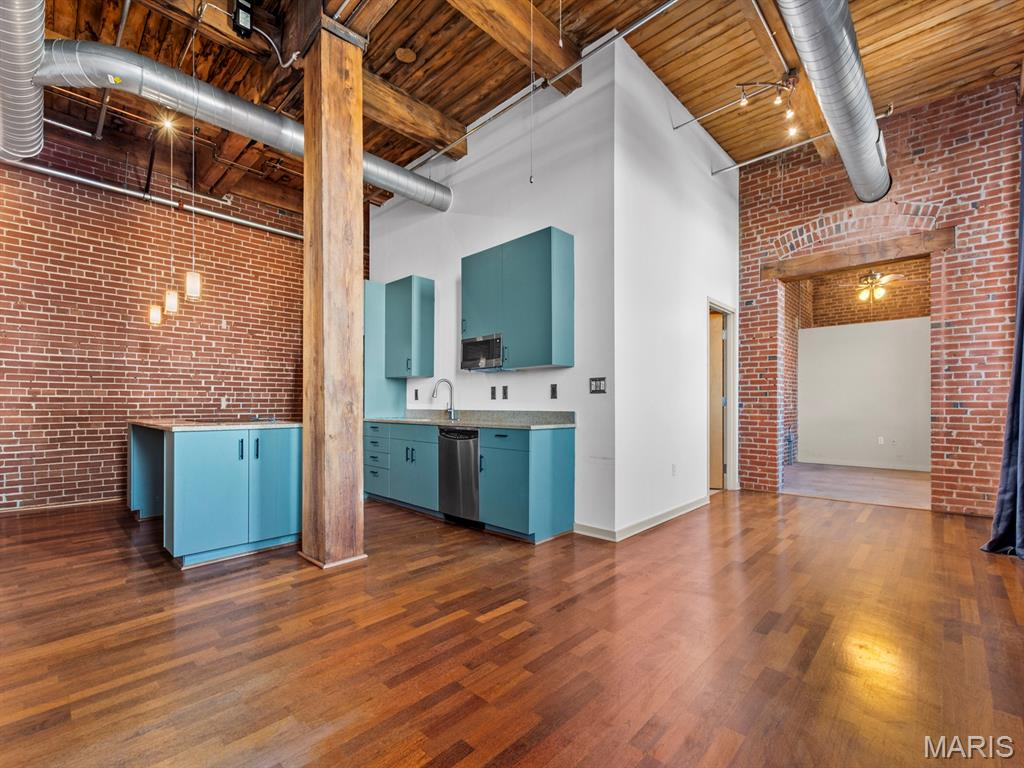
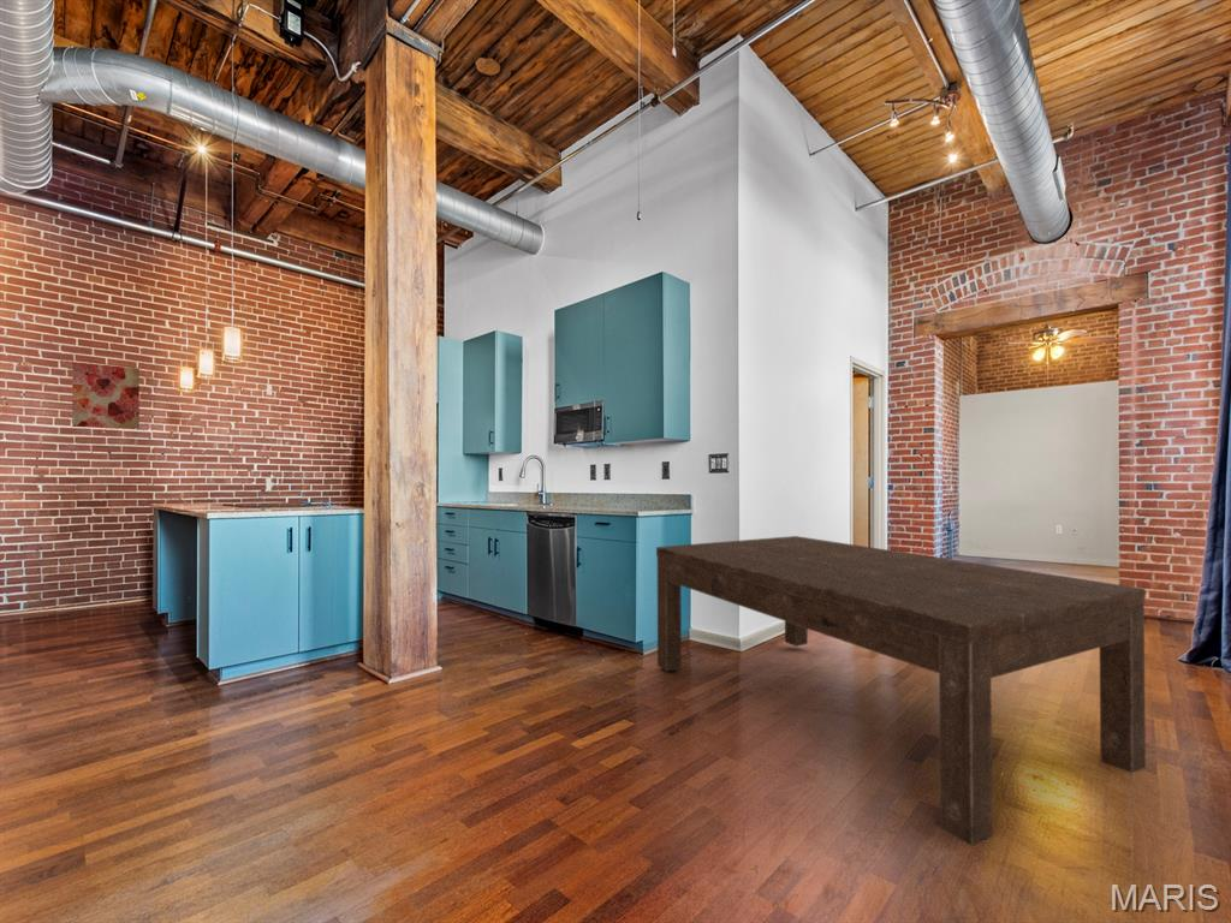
+ wall art (106, 395)
+ dining table (850, 635)
